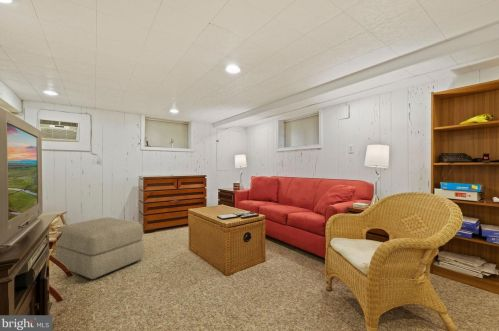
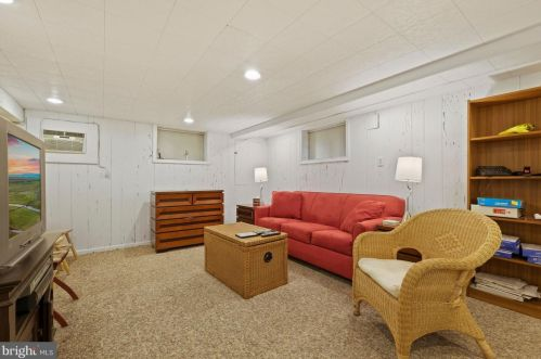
- ottoman (101, 243)
